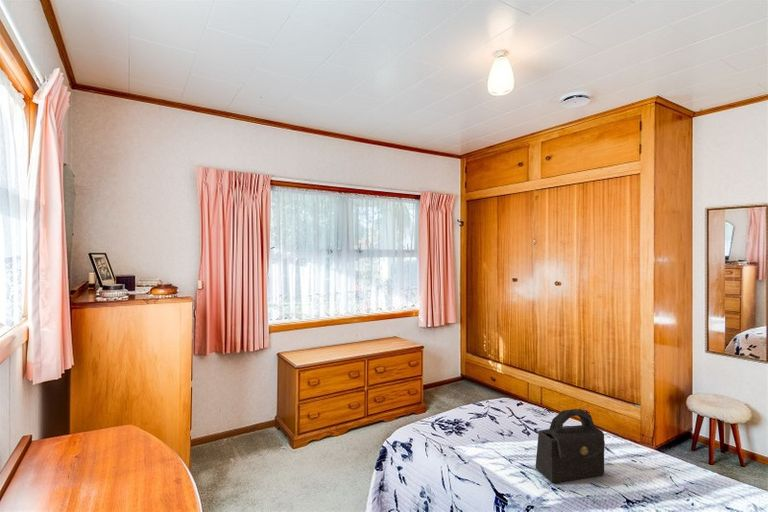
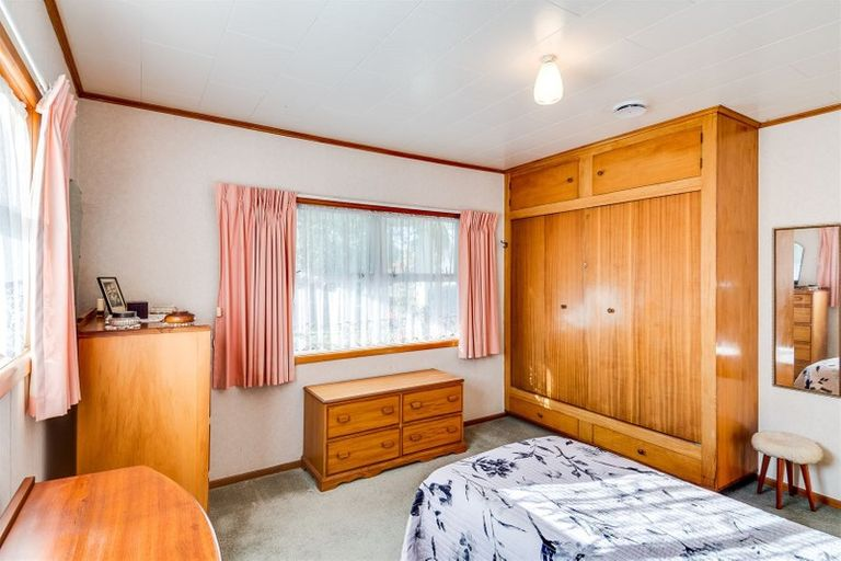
- handbag (571, 440)
